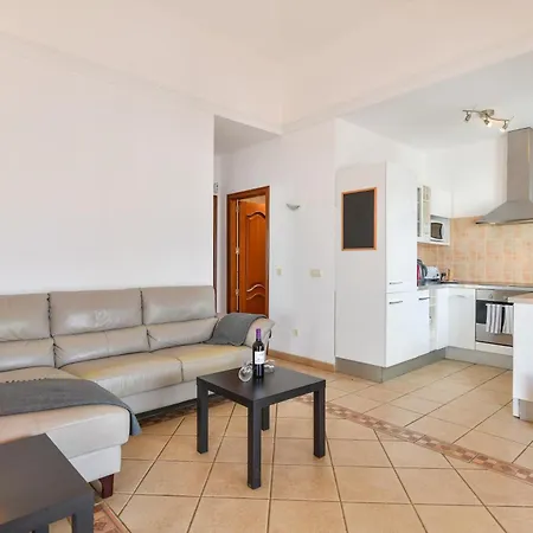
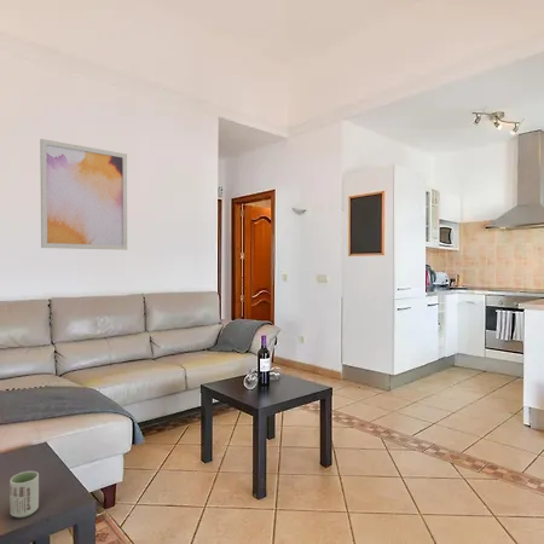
+ wall art (86, 197)
+ cup (24, 494)
